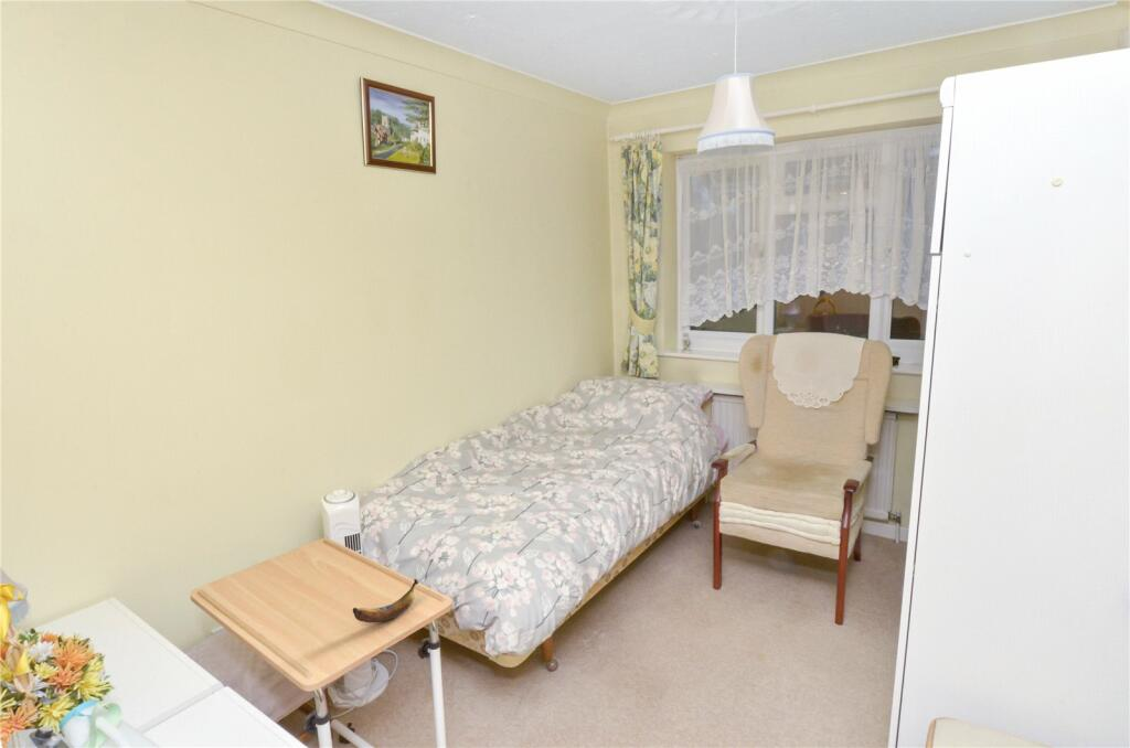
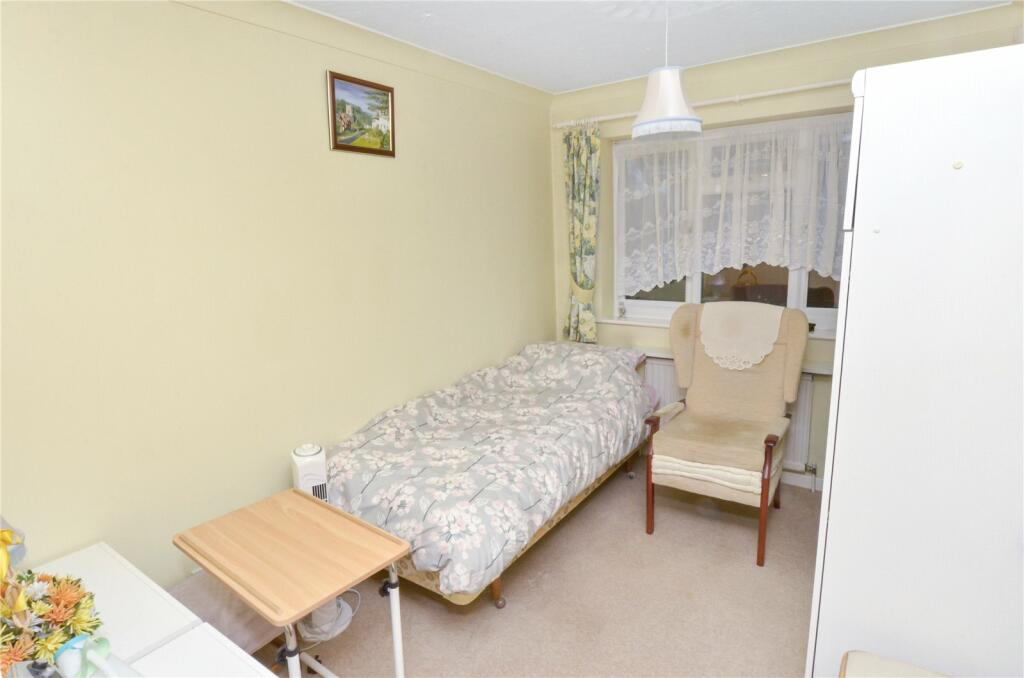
- banana (386, 606)
